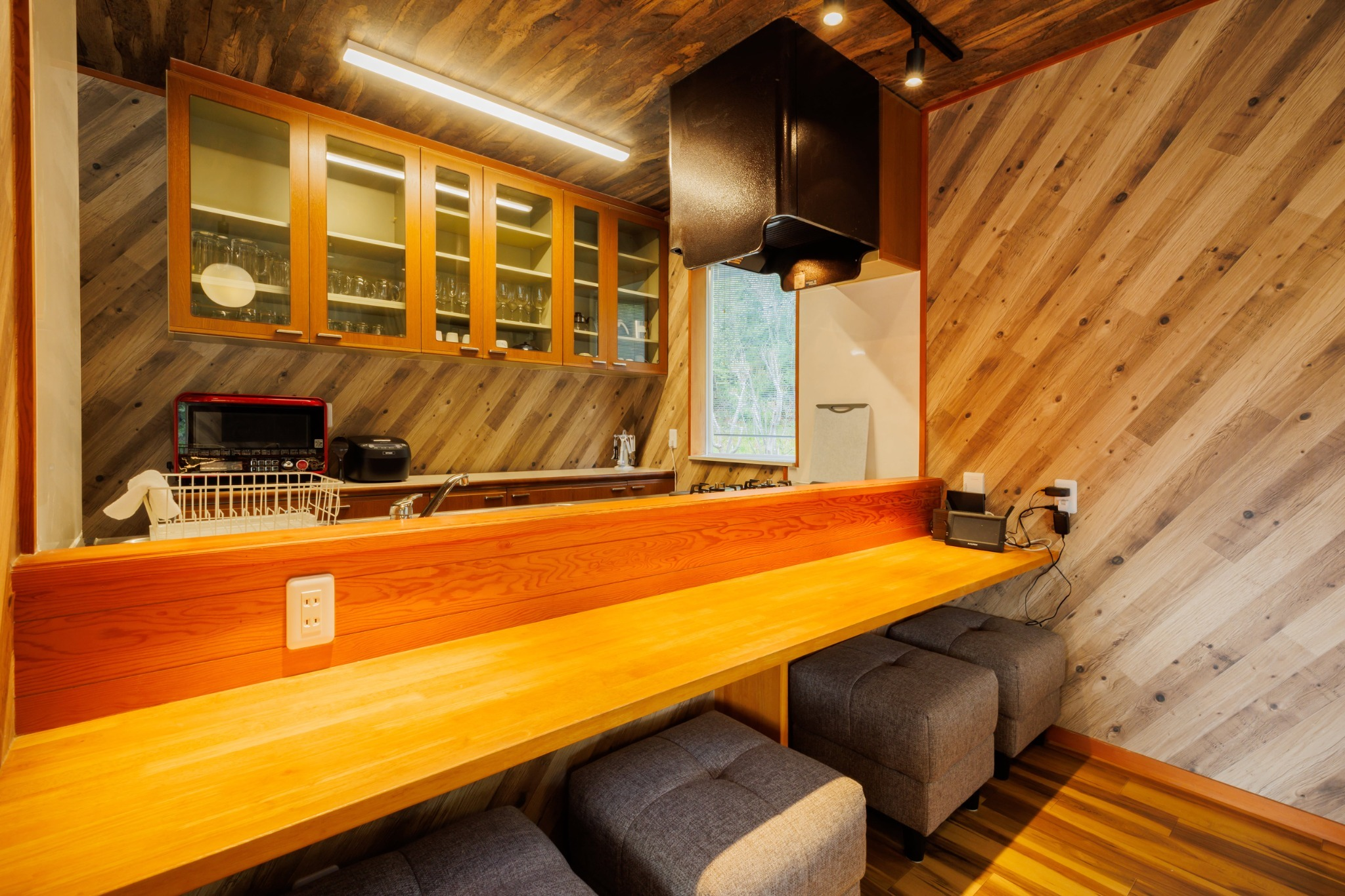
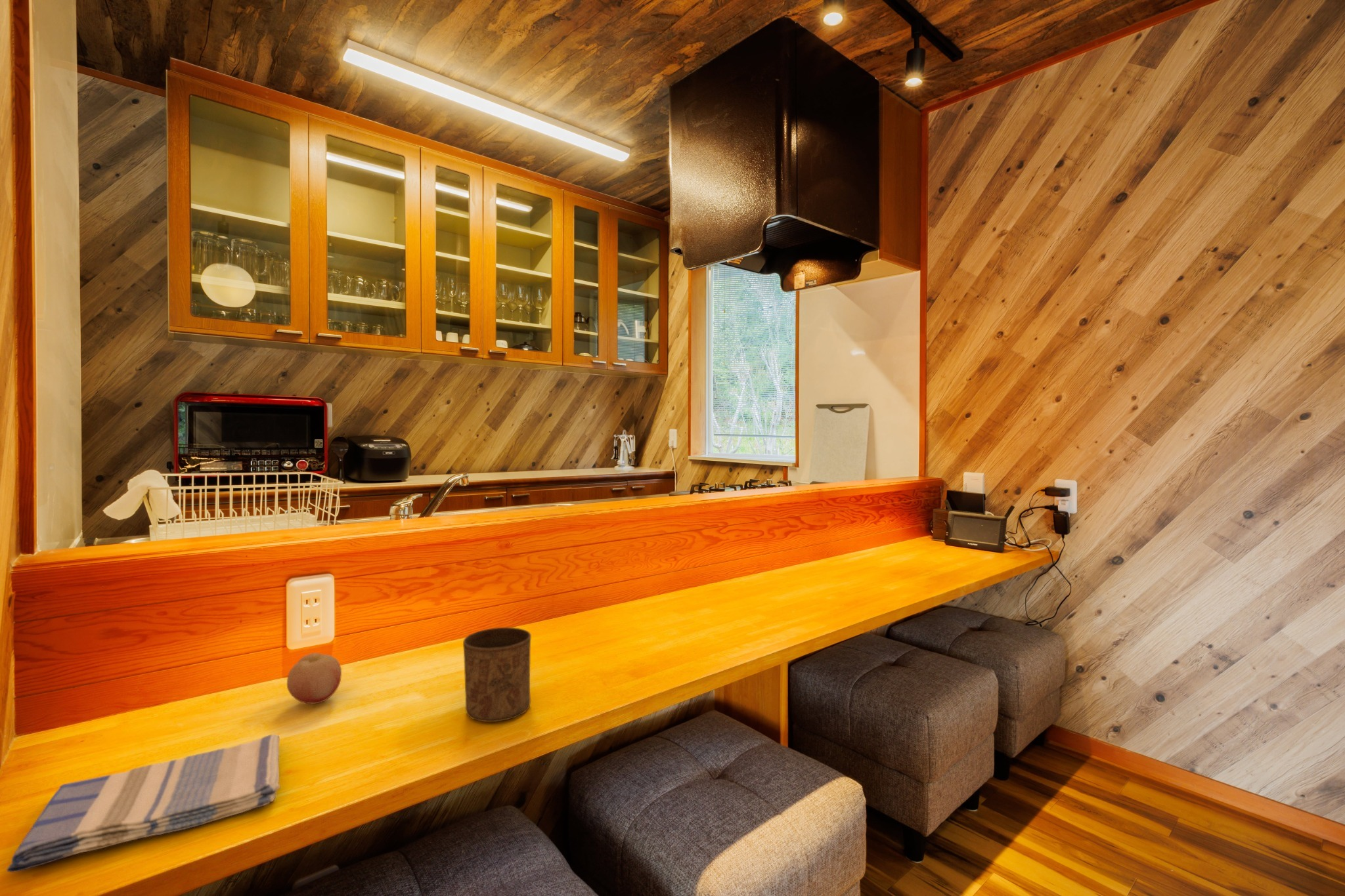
+ fruit (315, 679)
+ cup (497, 673)
+ dish towel (169, 789)
